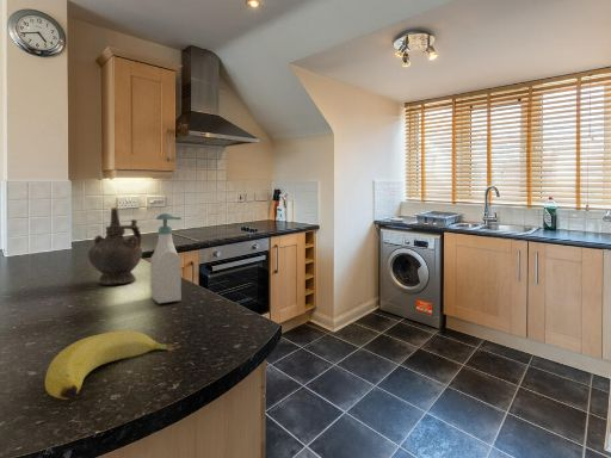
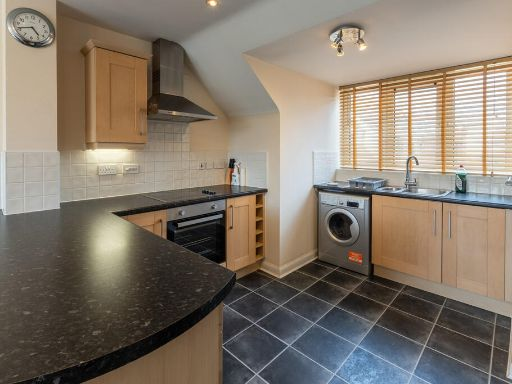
- banana (118, 355)
- soap bottle (168, 255)
- ceremonial vessel (118, 245)
